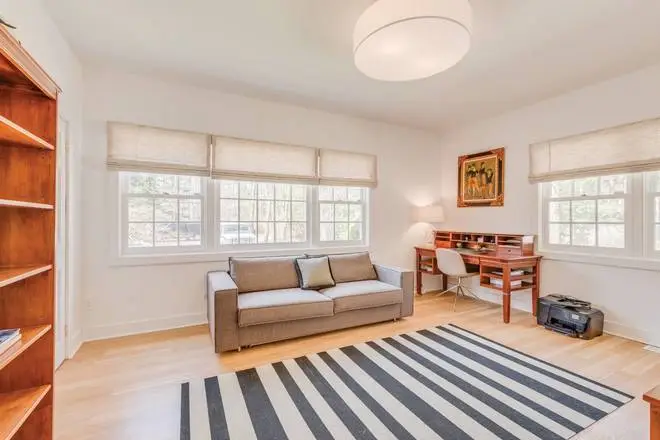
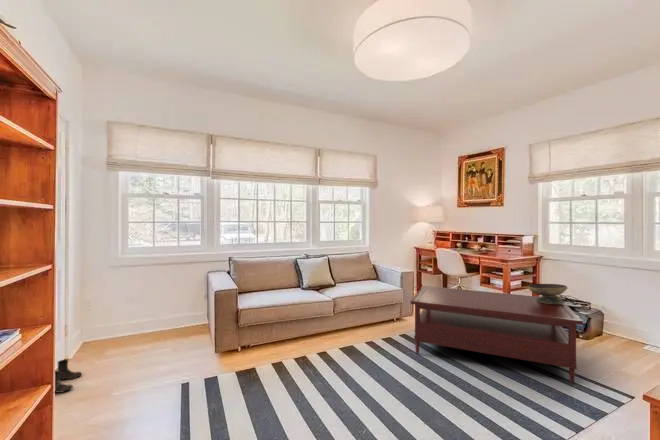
+ coffee table (486, 325)
+ boots (64, 374)
+ decorative bowl (548, 293)
